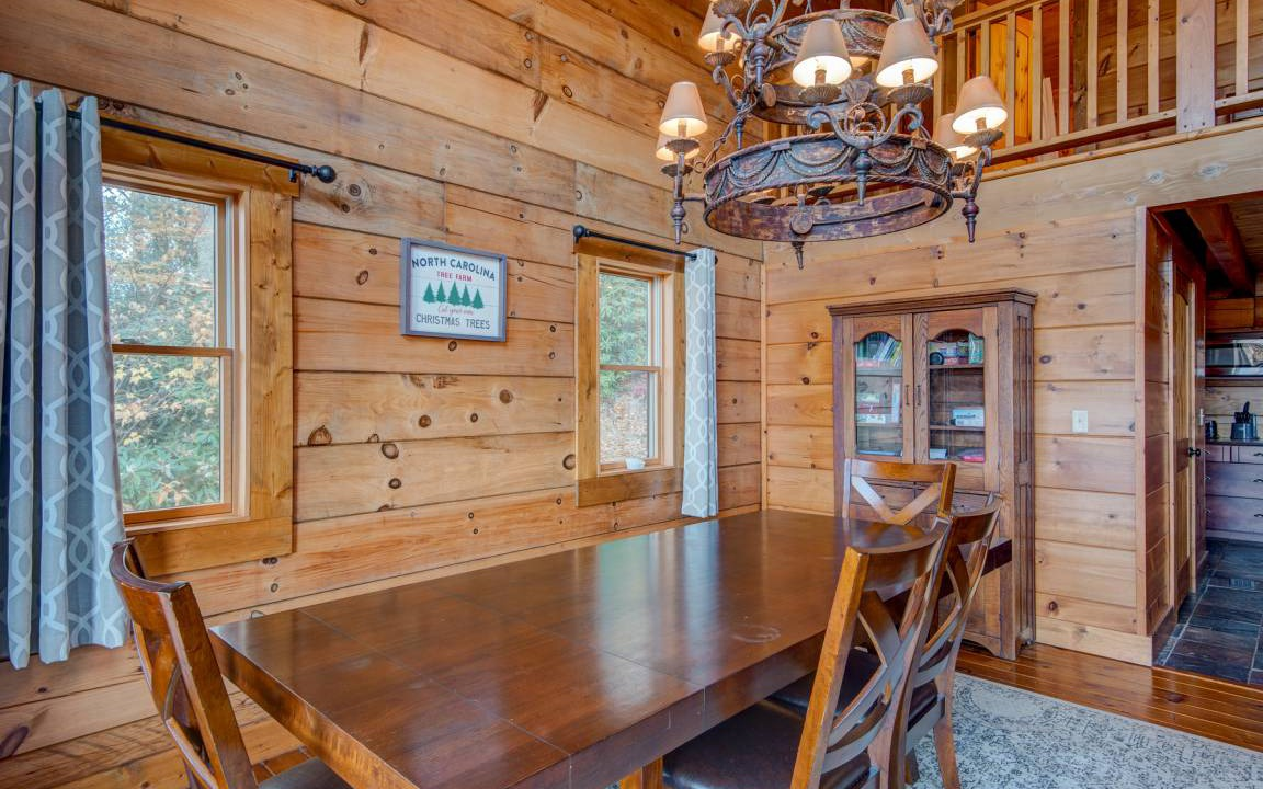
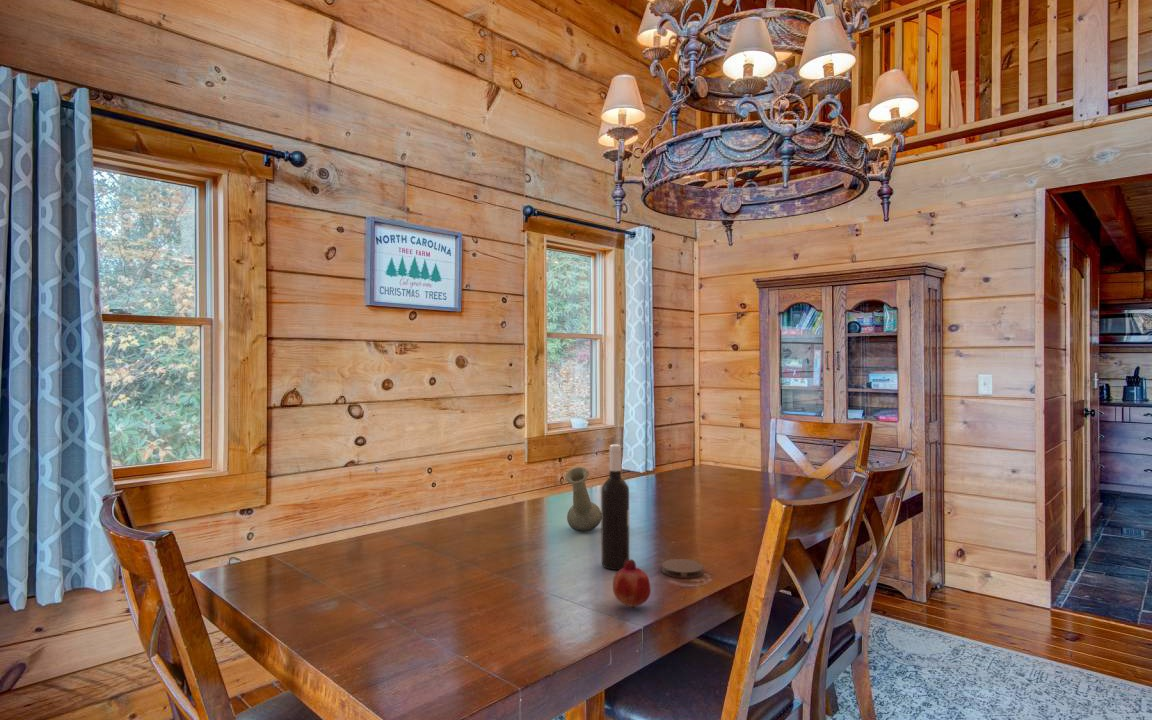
+ vase (579, 498)
+ wine bottle (615, 505)
+ coaster (682, 568)
+ fruit (631, 583)
